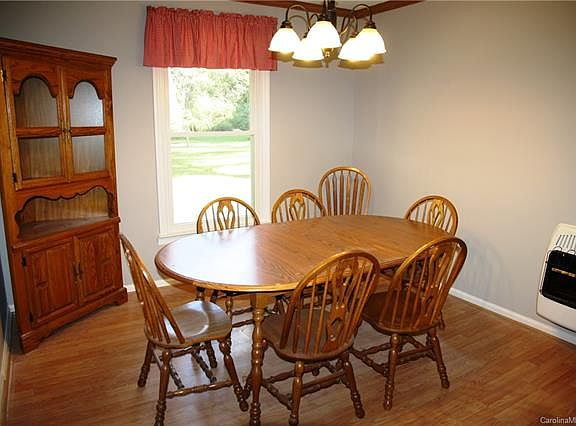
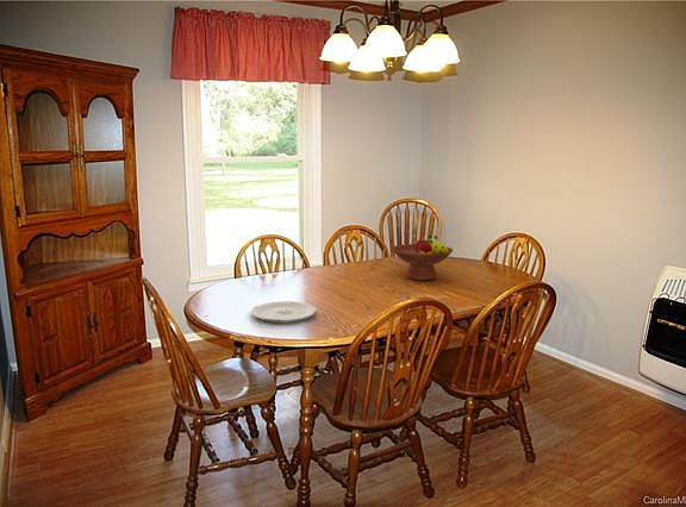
+ fruit bowl (422, 257)
+ plate (283, 312)
